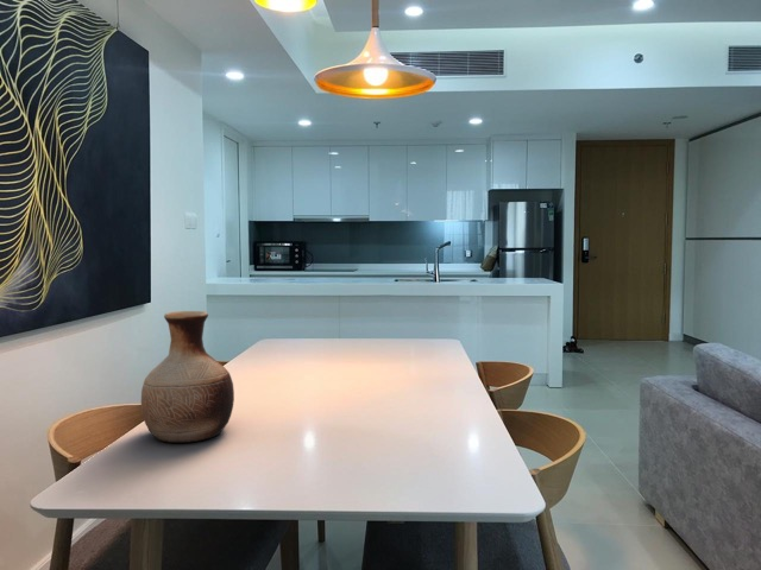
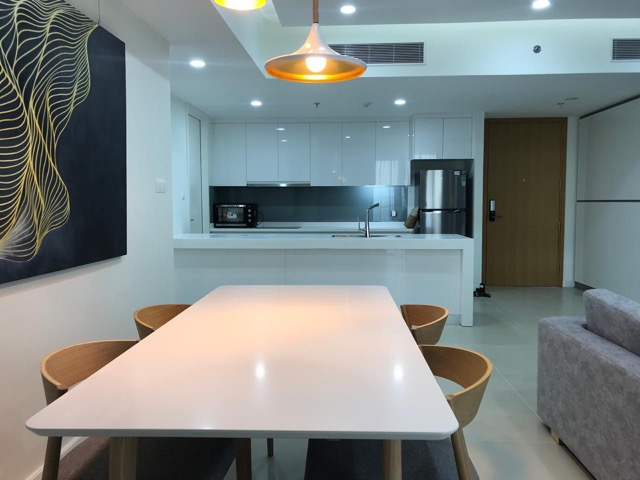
- vase (188, 373)
